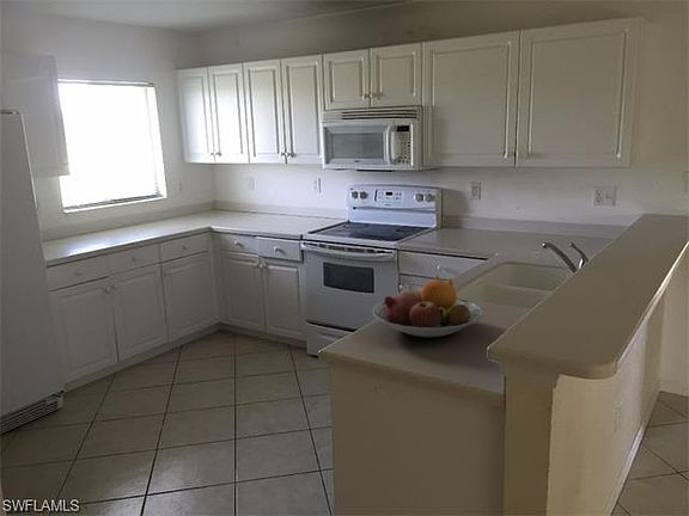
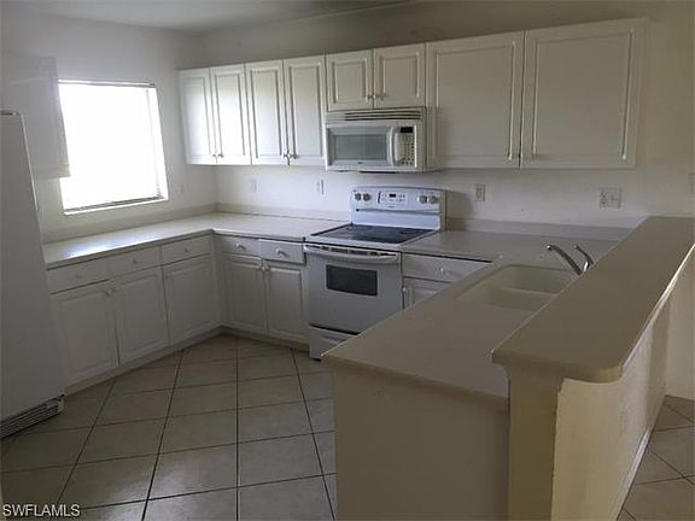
- fruit bowl (427, 306)
